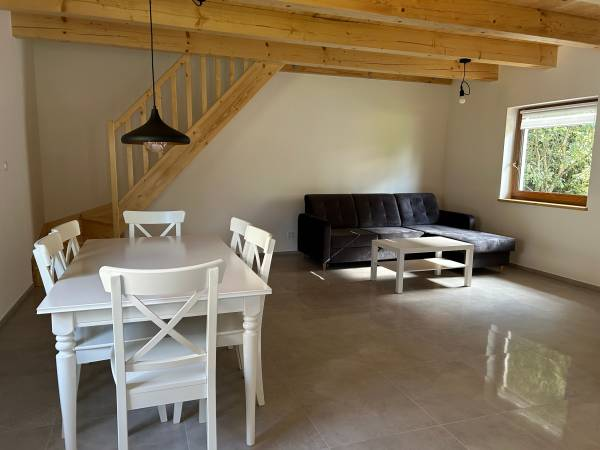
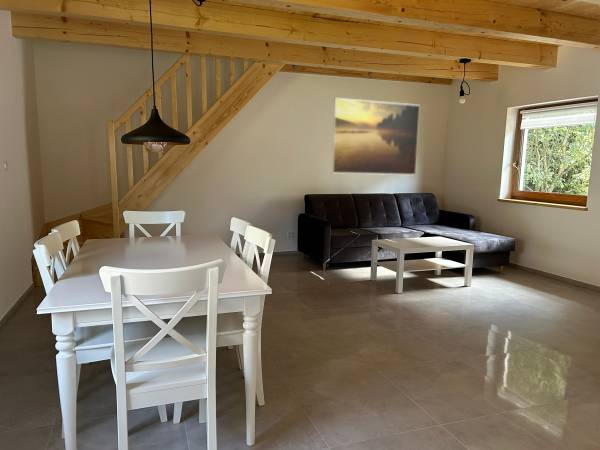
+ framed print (376, 138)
